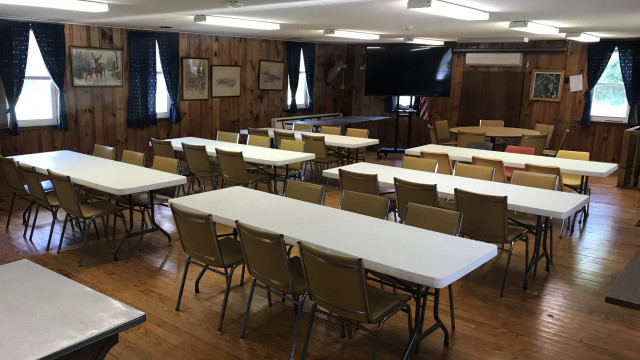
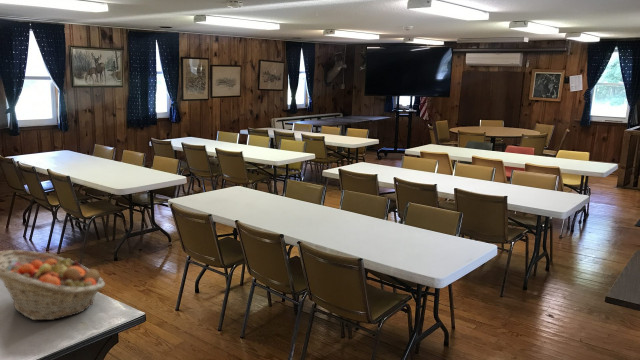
+ fruit basket (48, 279)
